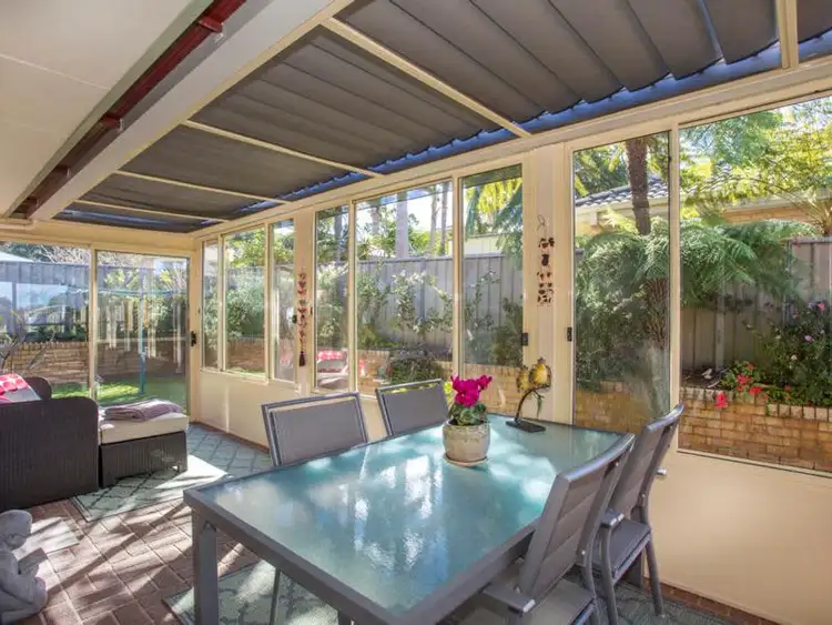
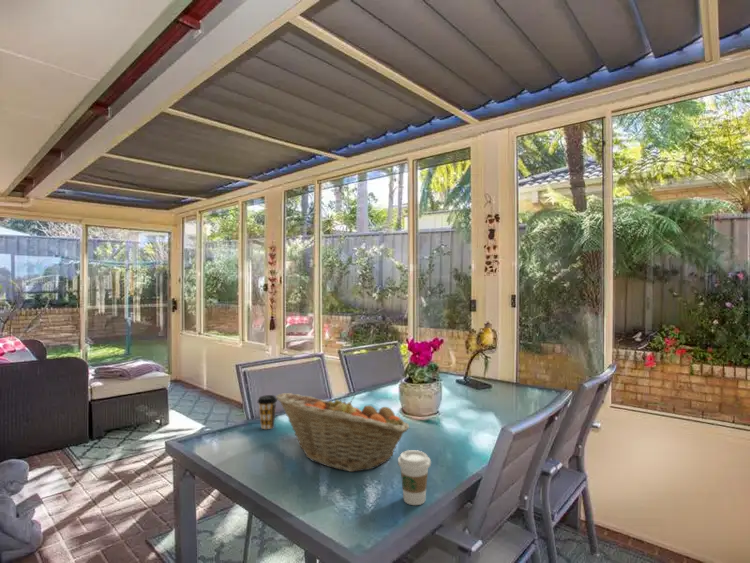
+ fruit basket (341, 422)
+ coffee cup (267, 412)
+ coffee cup (414, 477)
